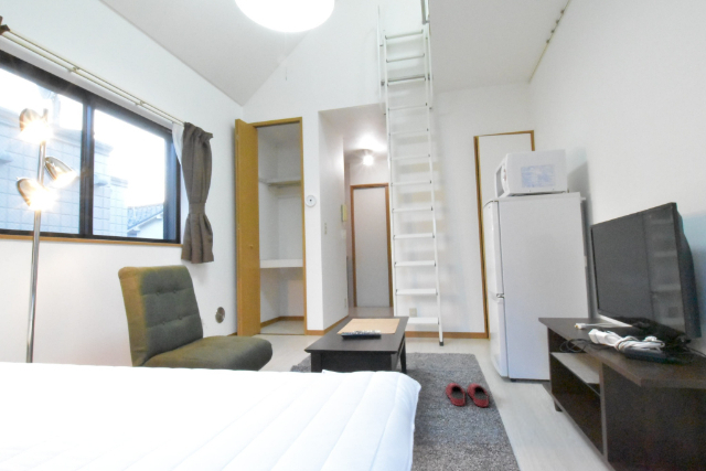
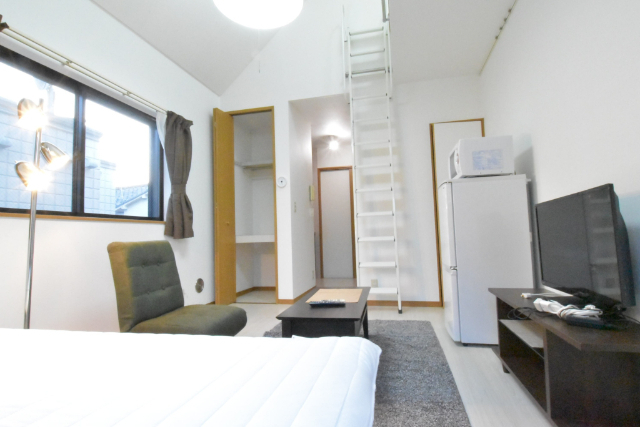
- slippers (467, 389)
